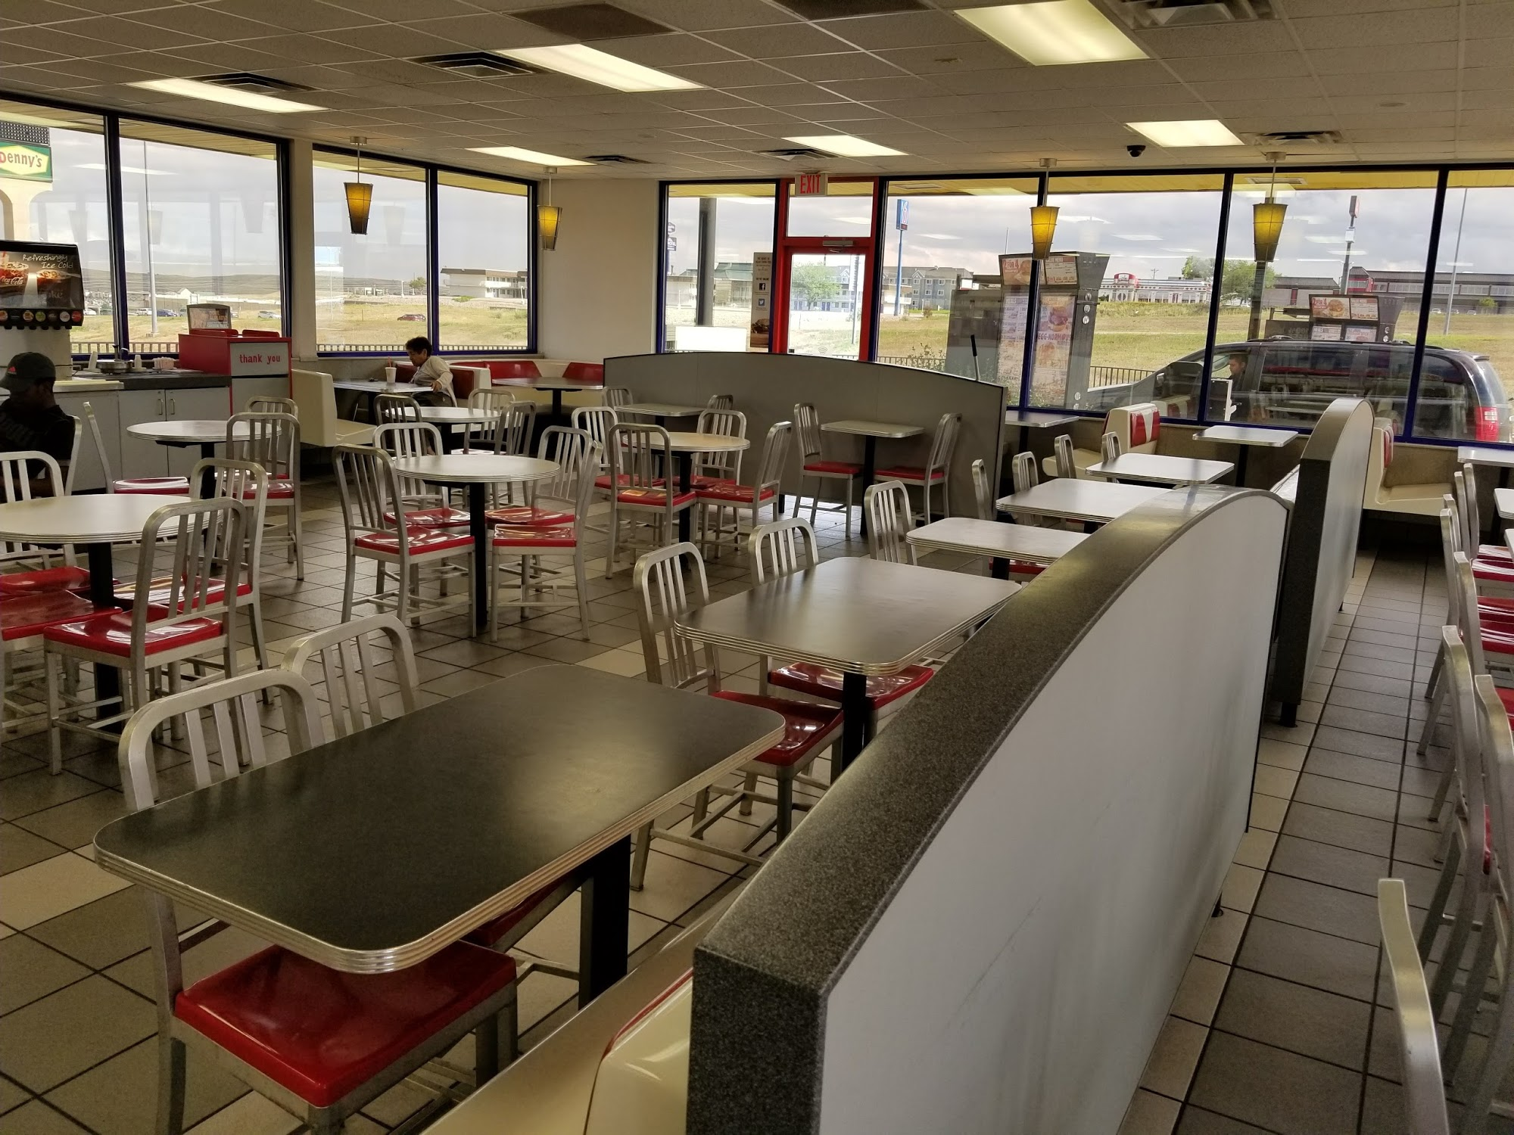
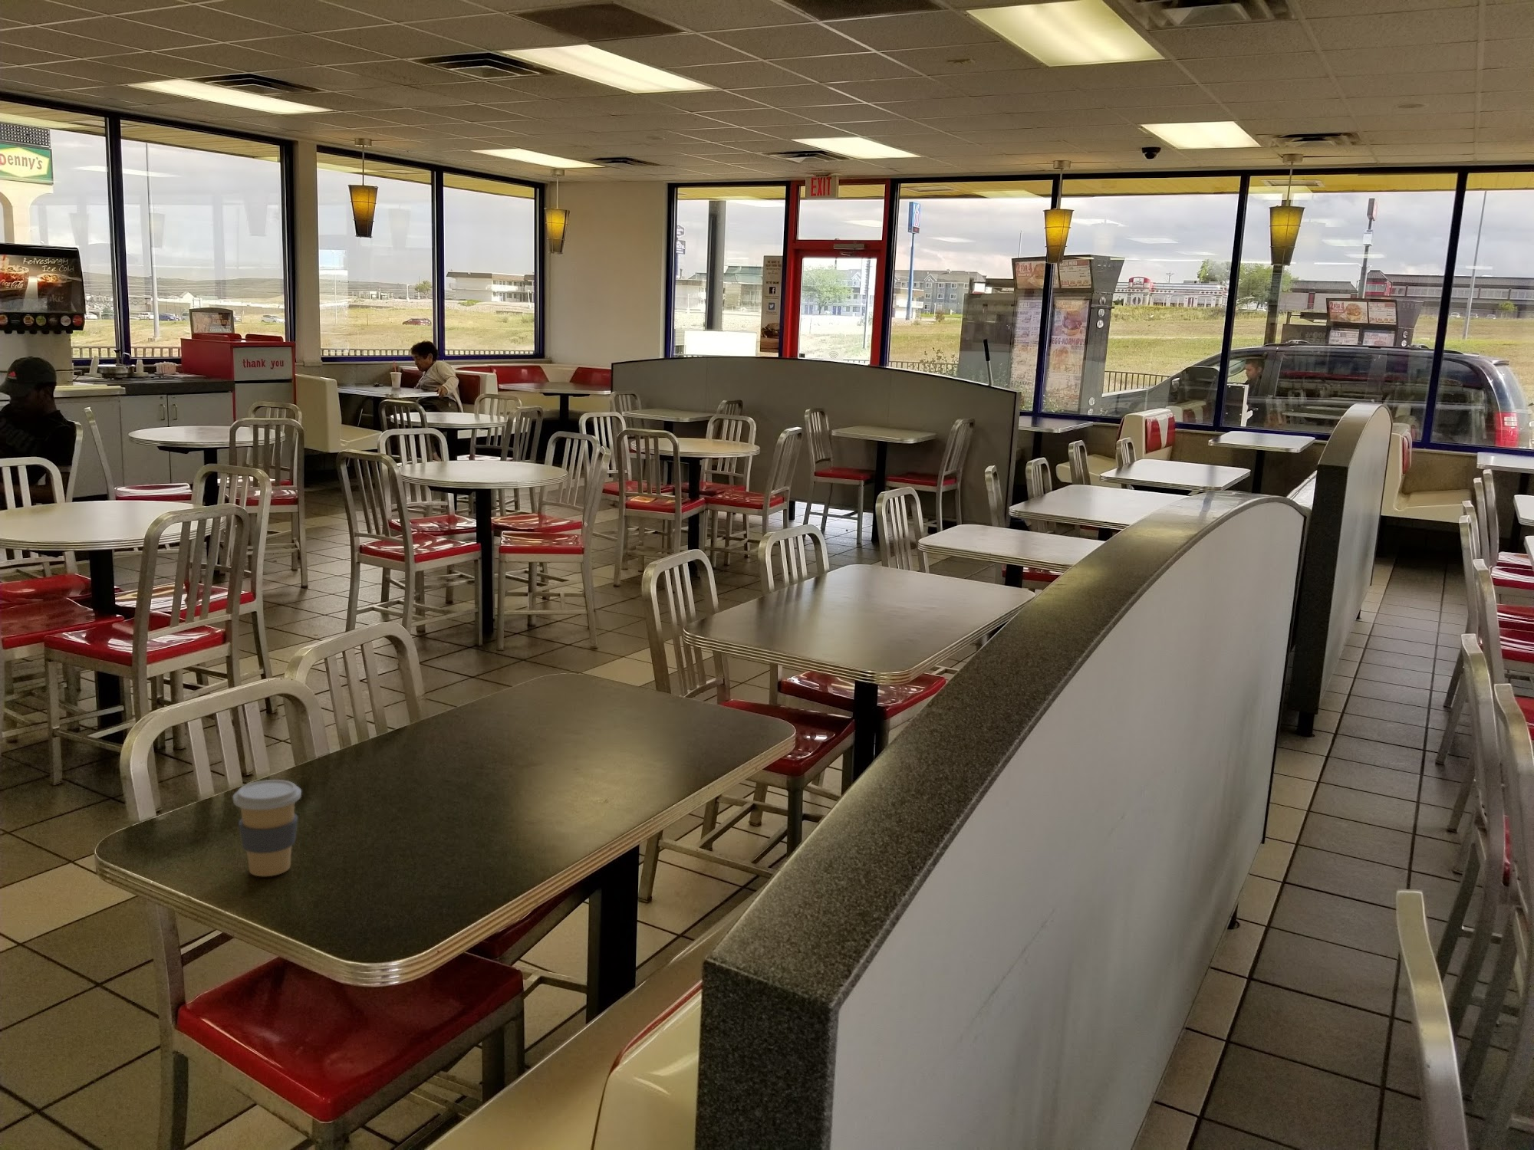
+ coffee cup (268, 829)
